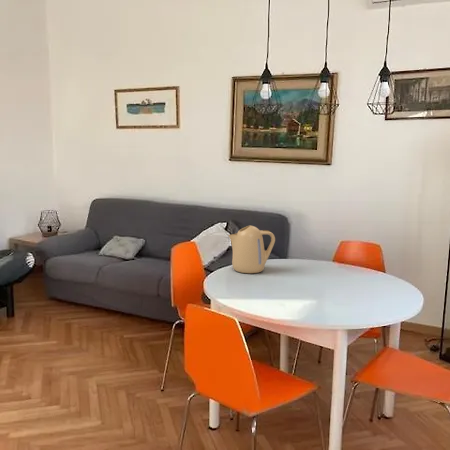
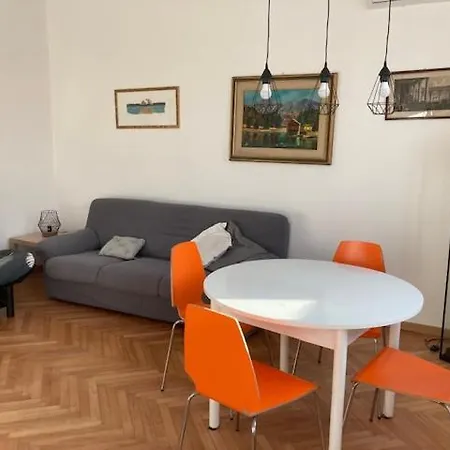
- kettle (251, 247)
